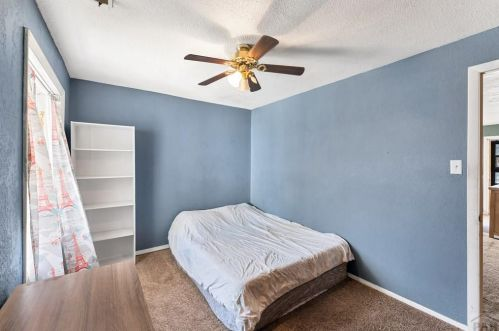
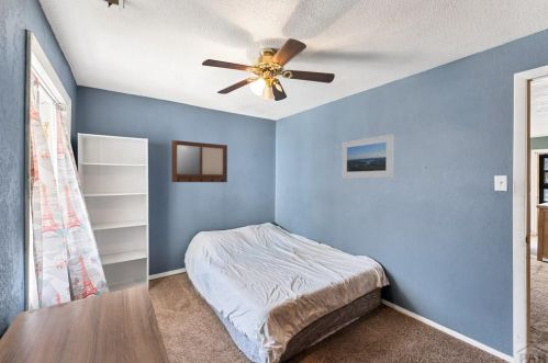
+ writing board (201, 162)
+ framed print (365, 158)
